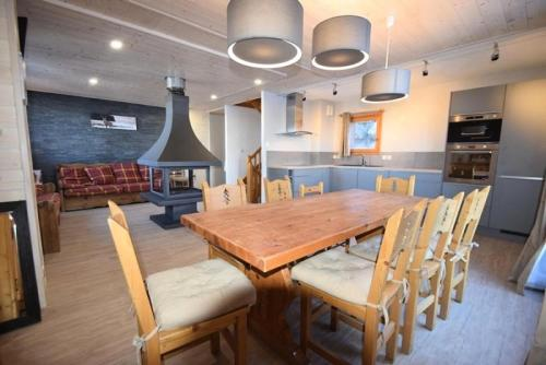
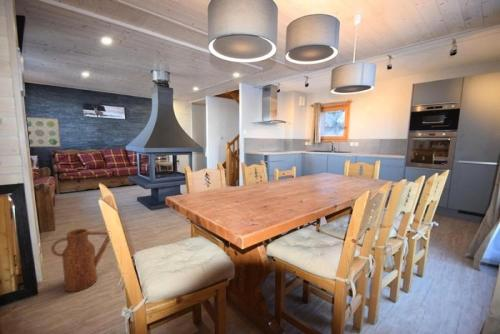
+ wall art (40, 132)
+ watering can (88, 255)
